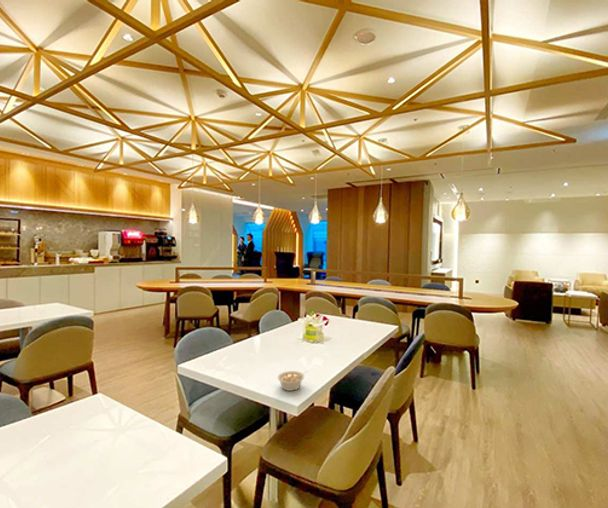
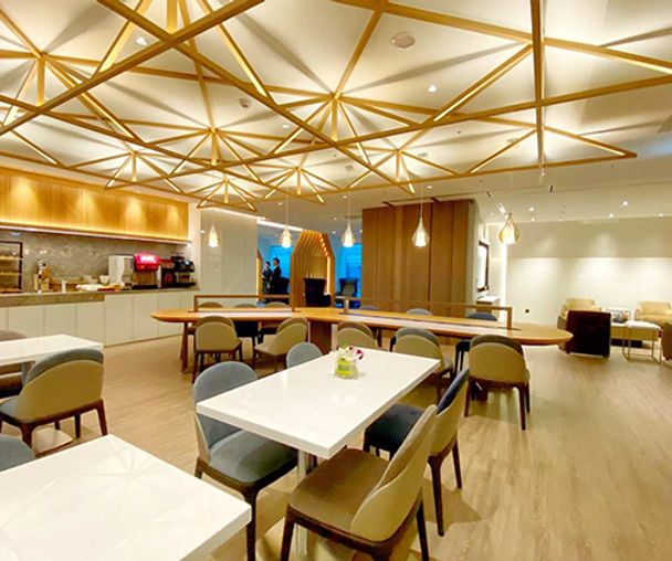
- legume (291, 380)
